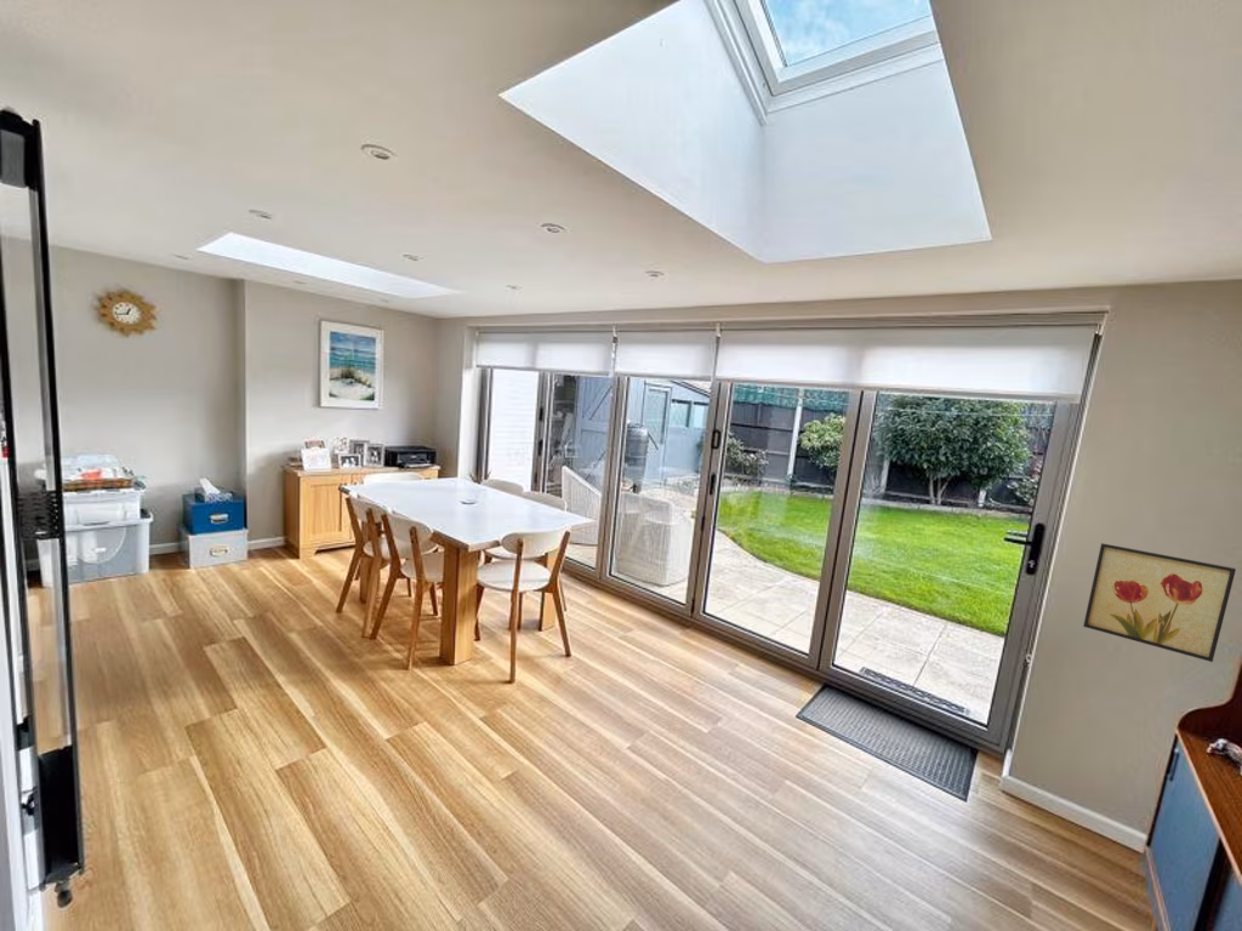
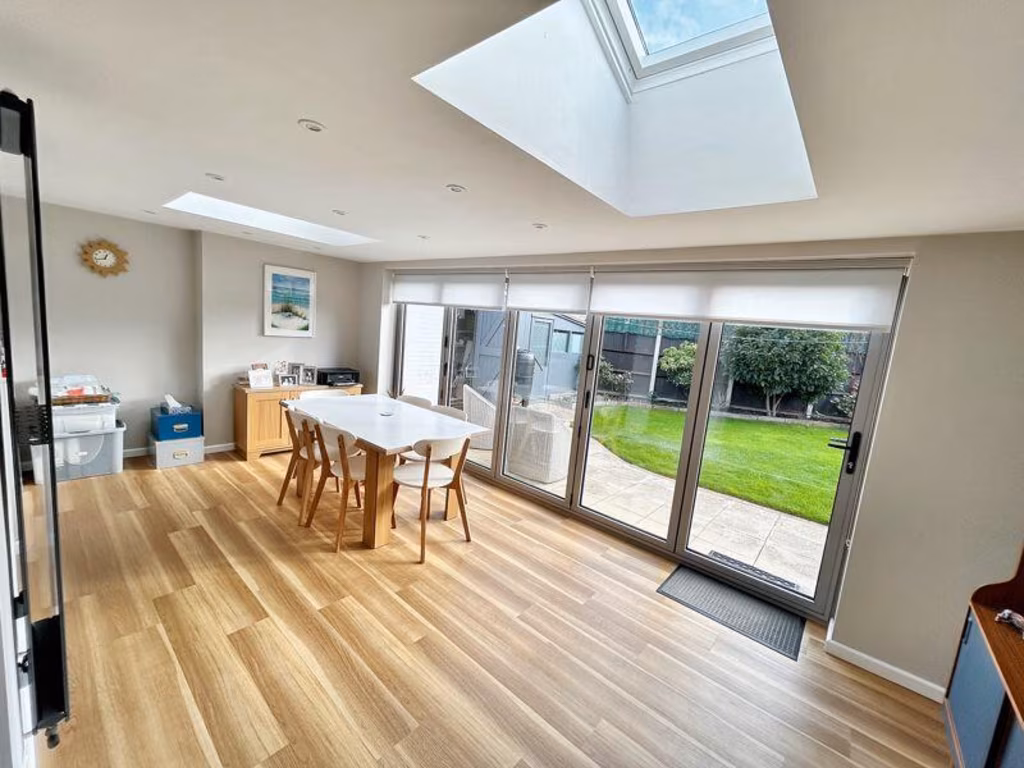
- wall art (1153, 599)
